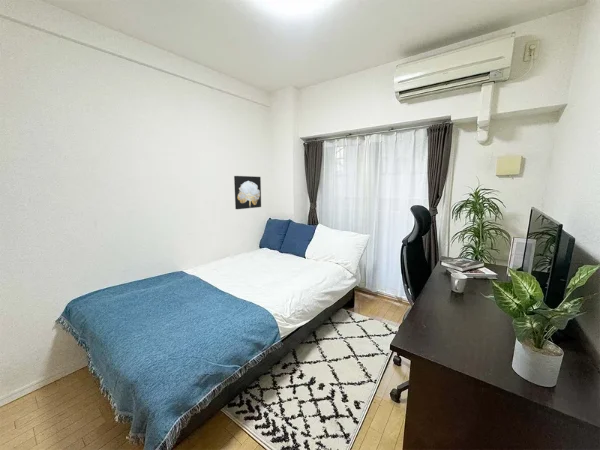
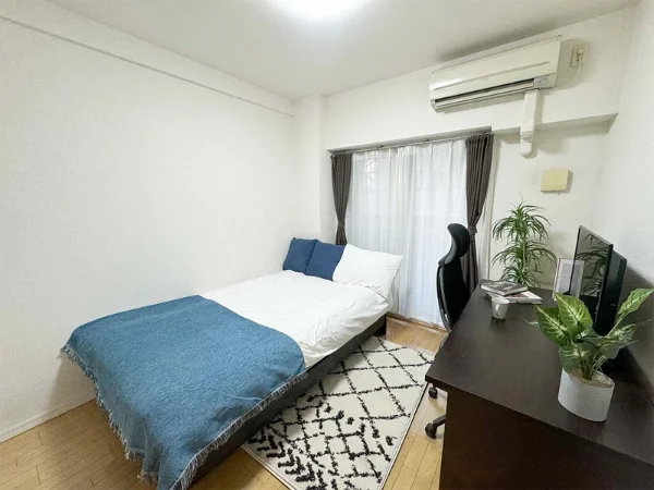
- wall art (248, 192)
